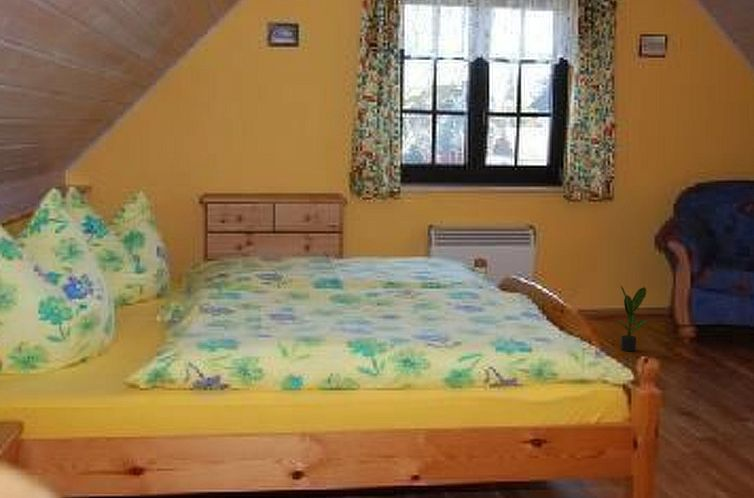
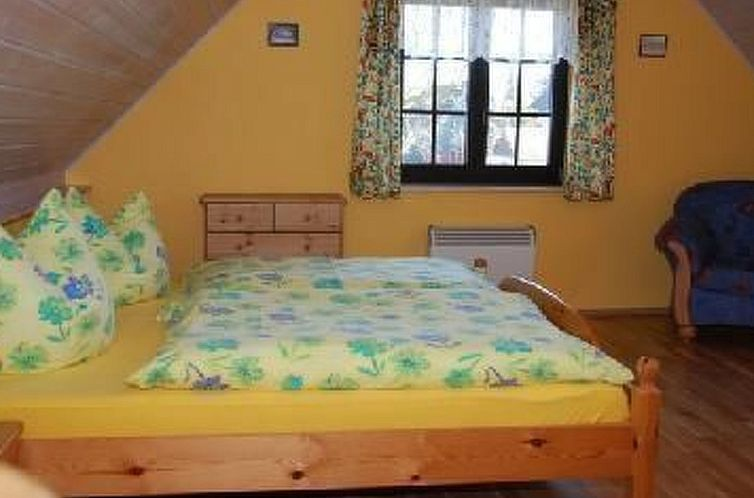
- potted plant (634, 317)
